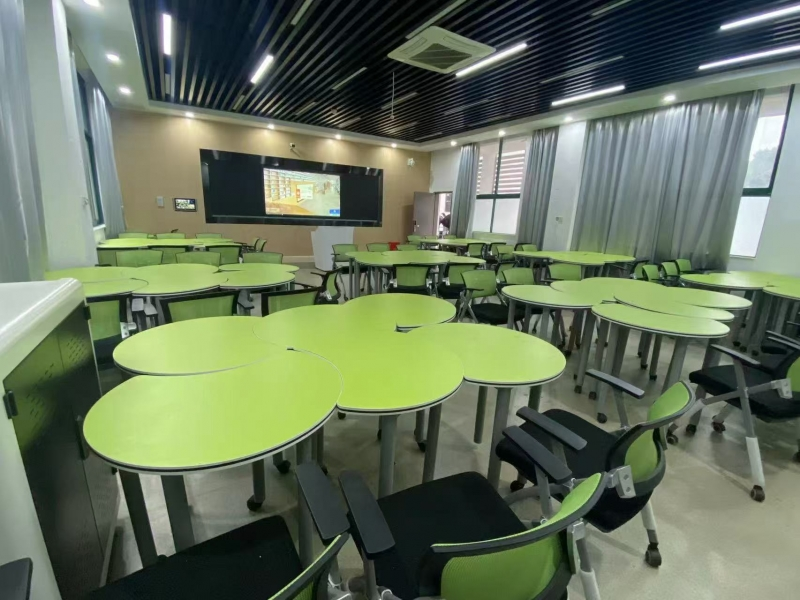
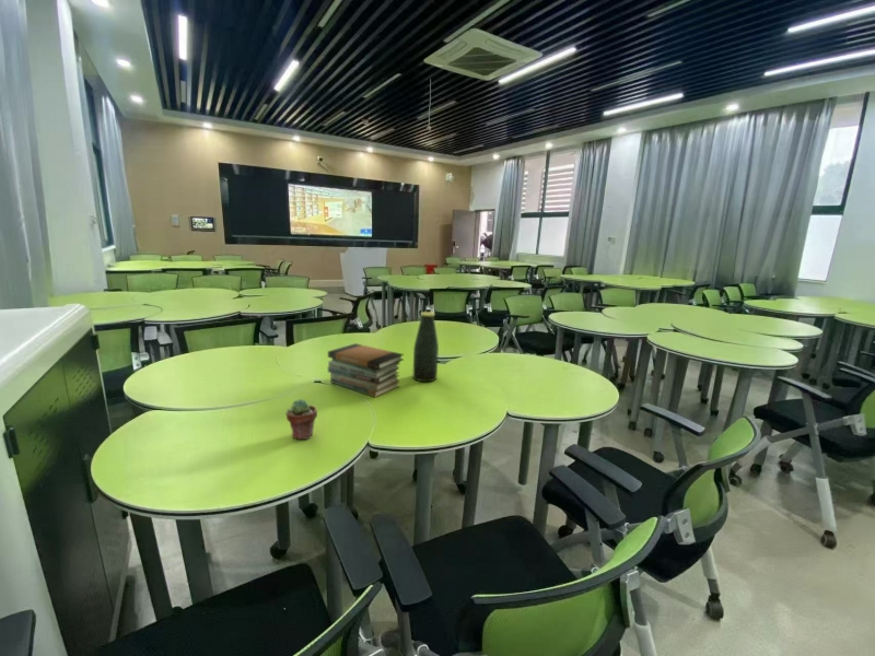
+ potted succulent (302, 417)
+ bottle (425, 345)
+ book stack (364, 368)
